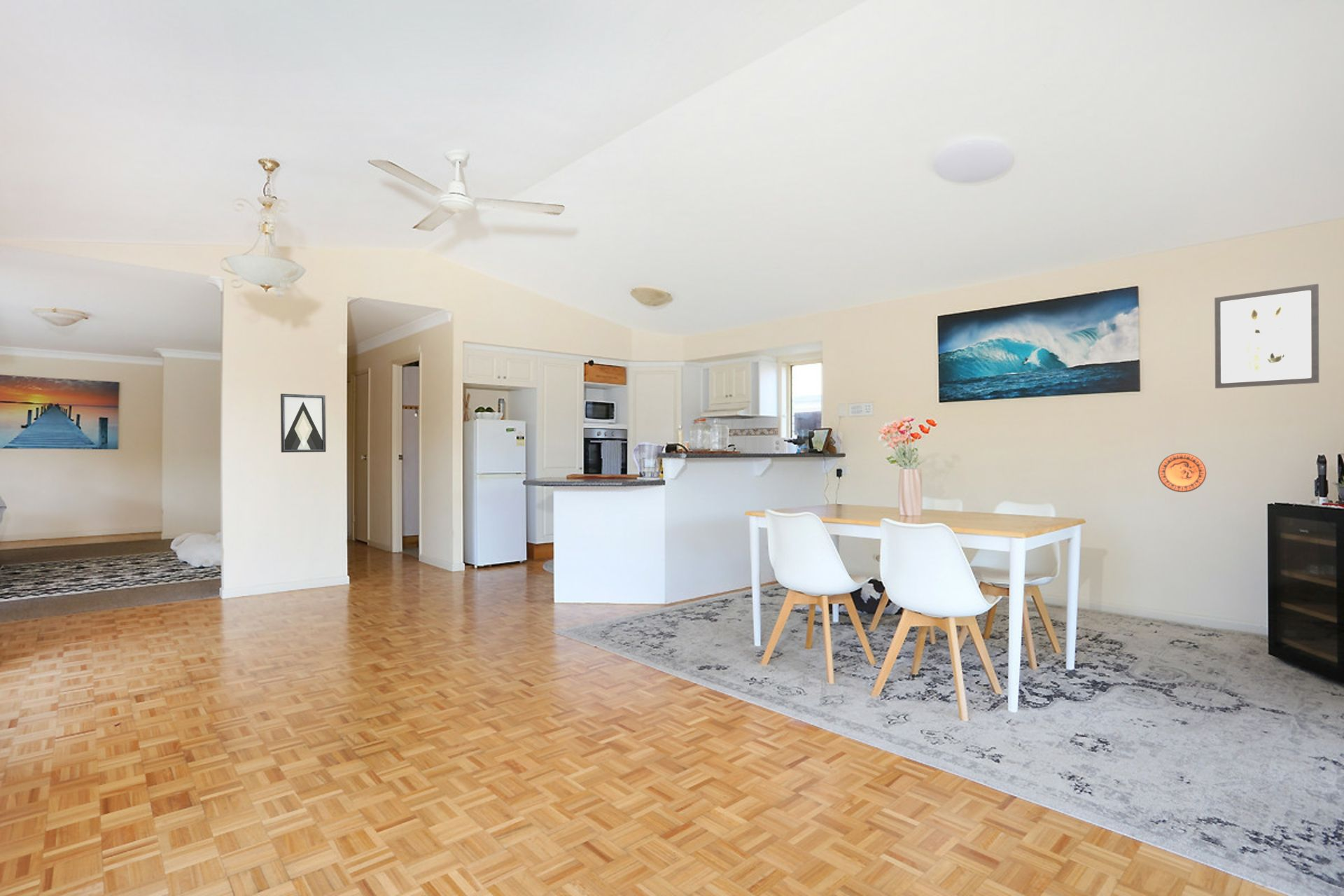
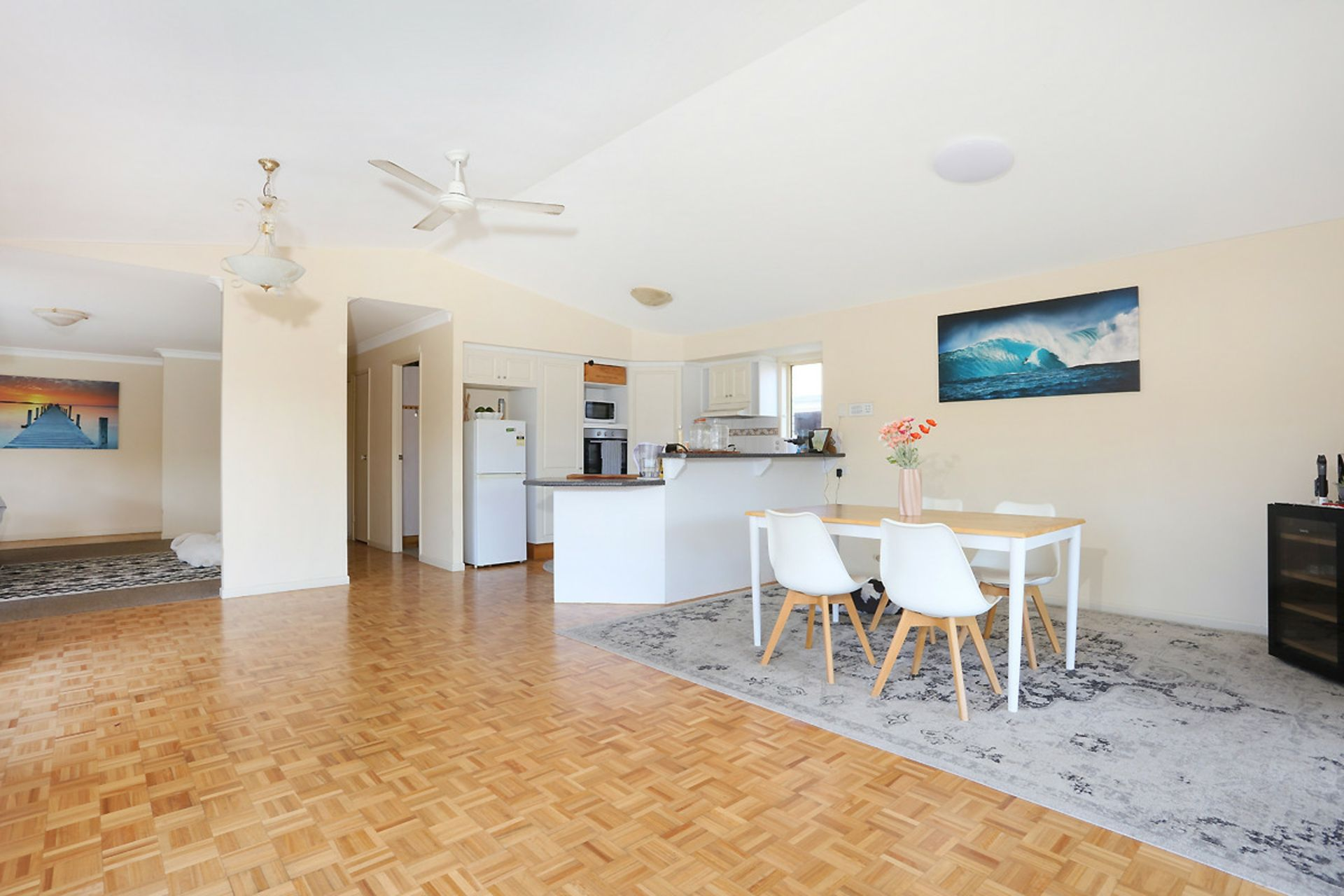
- wall art (303, 423)
- wall art (1264, 338)
- decorative plate (1182, 472)
